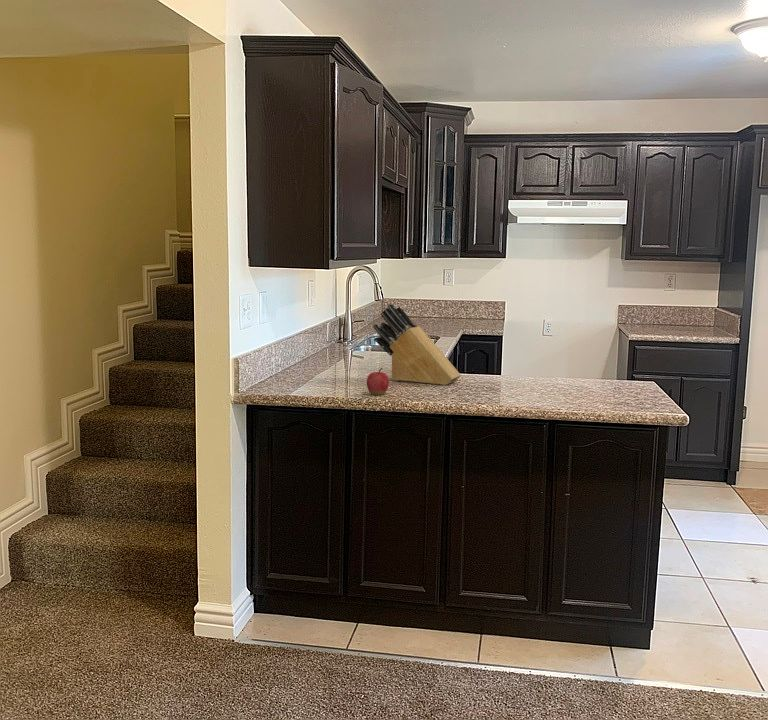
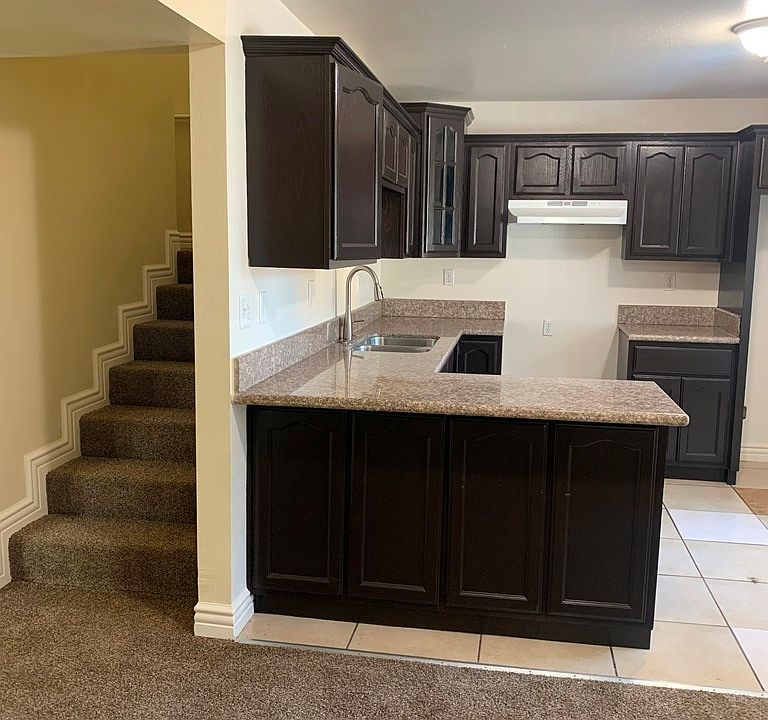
- knife block (416, 342)
- apple (377, 380)
